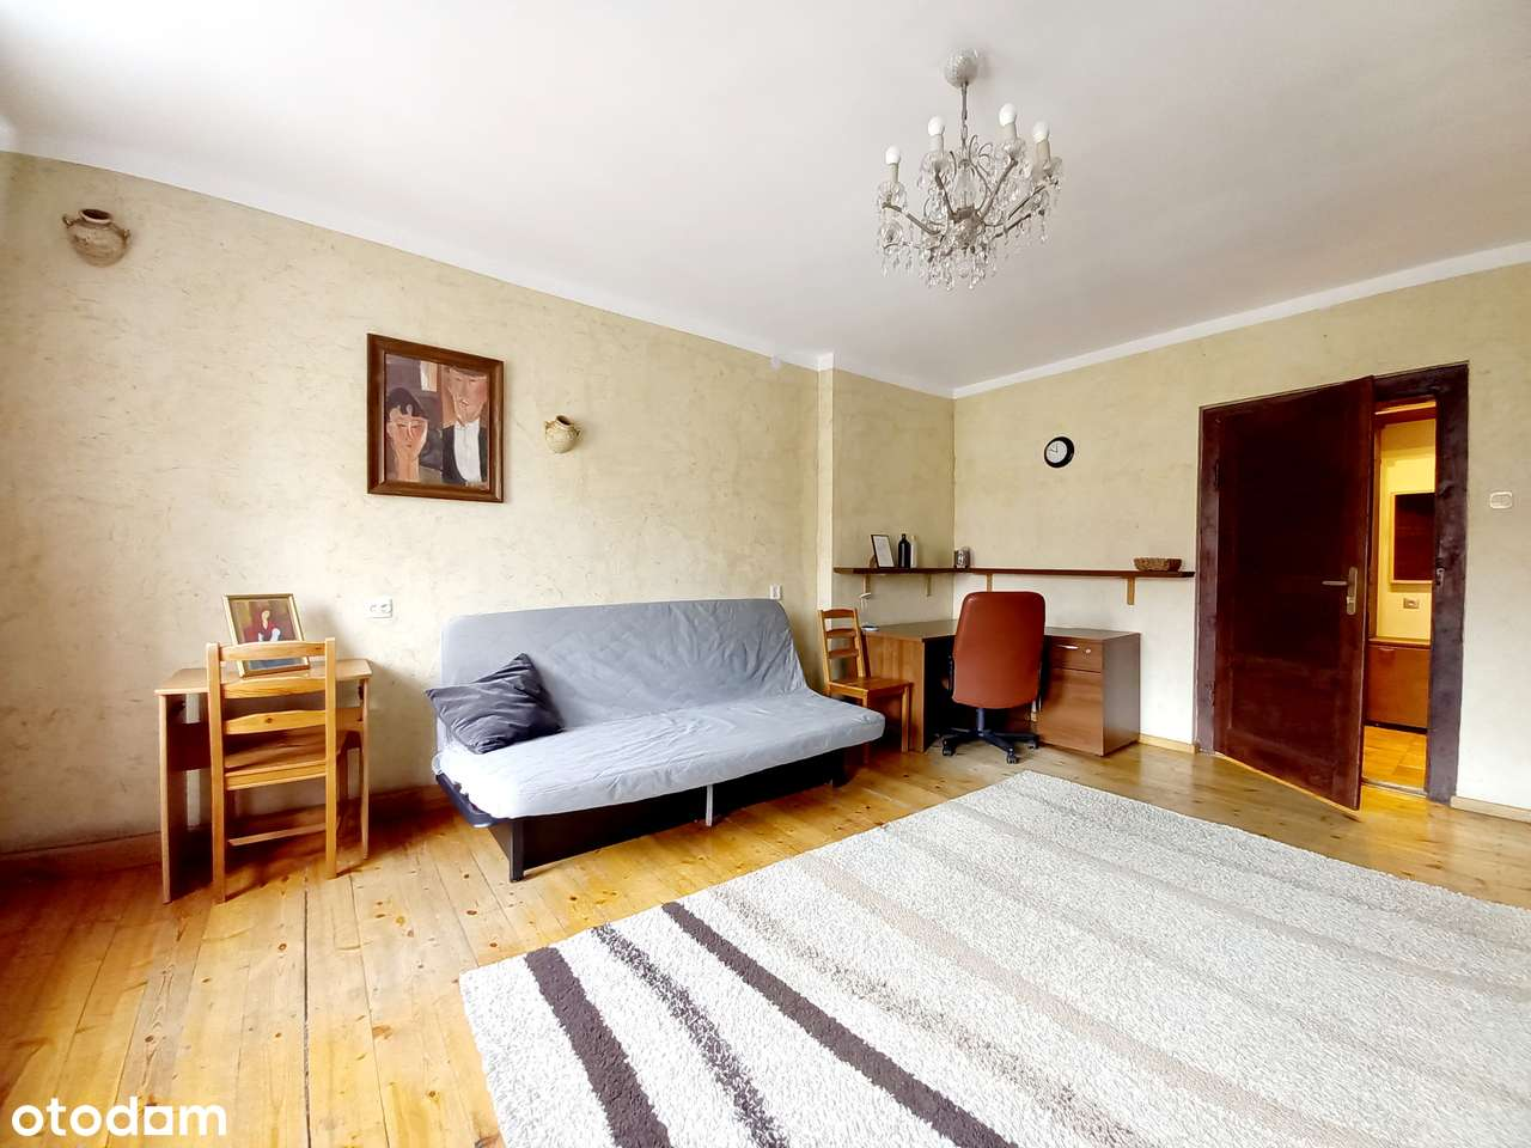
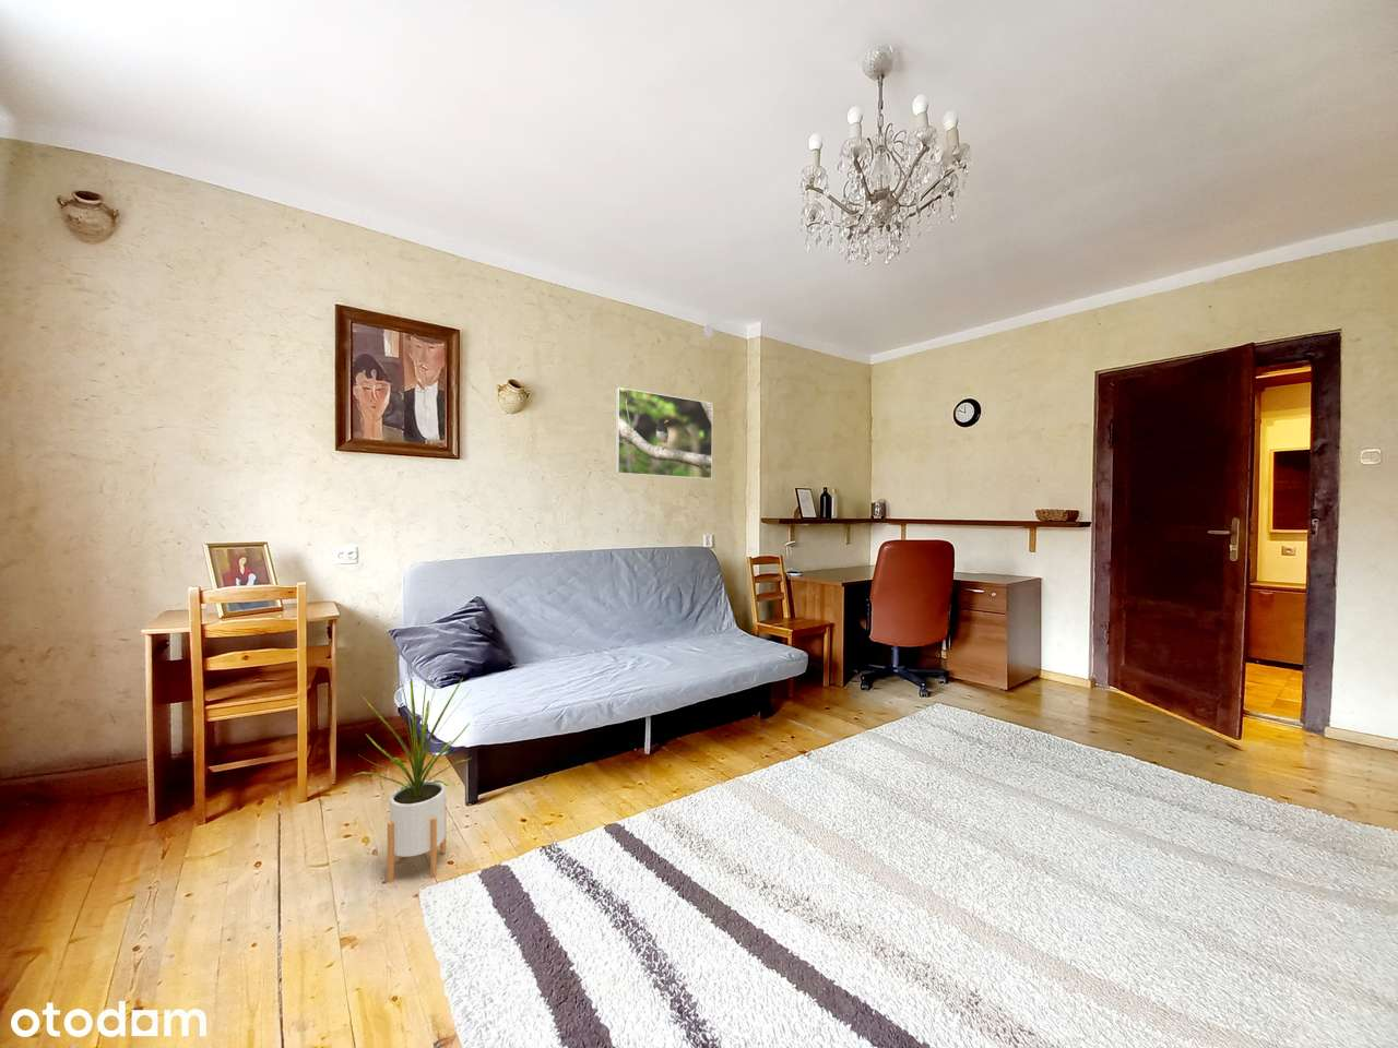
+ house plant (417, 769)
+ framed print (666, 436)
